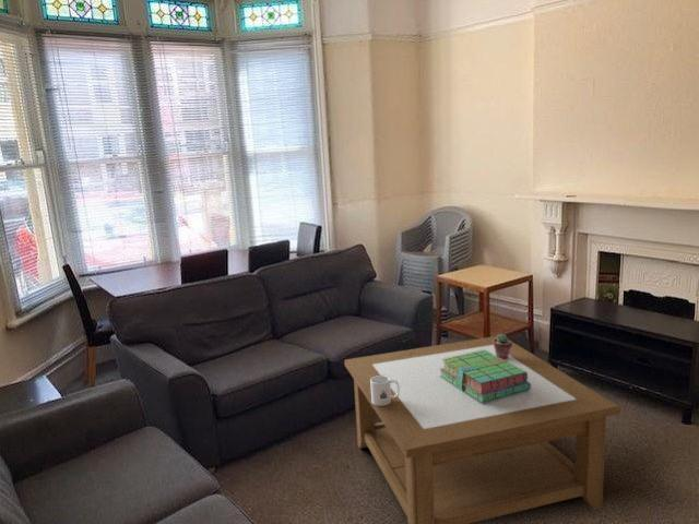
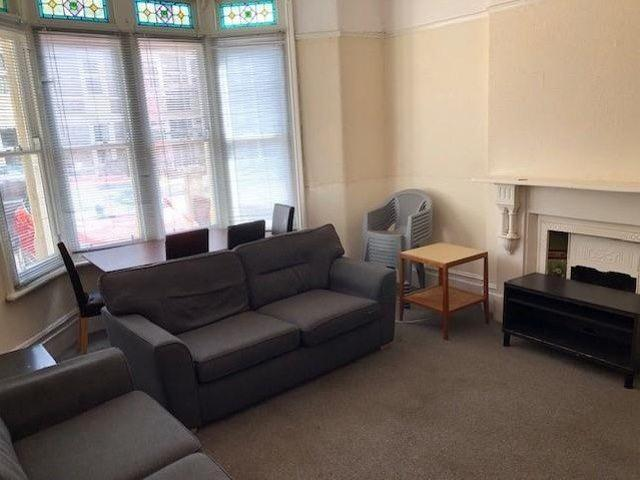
- mug (384, 389)
- coffee table (464, 427)
- potted succulent (502, 345)
- stack of books (483, 373)
